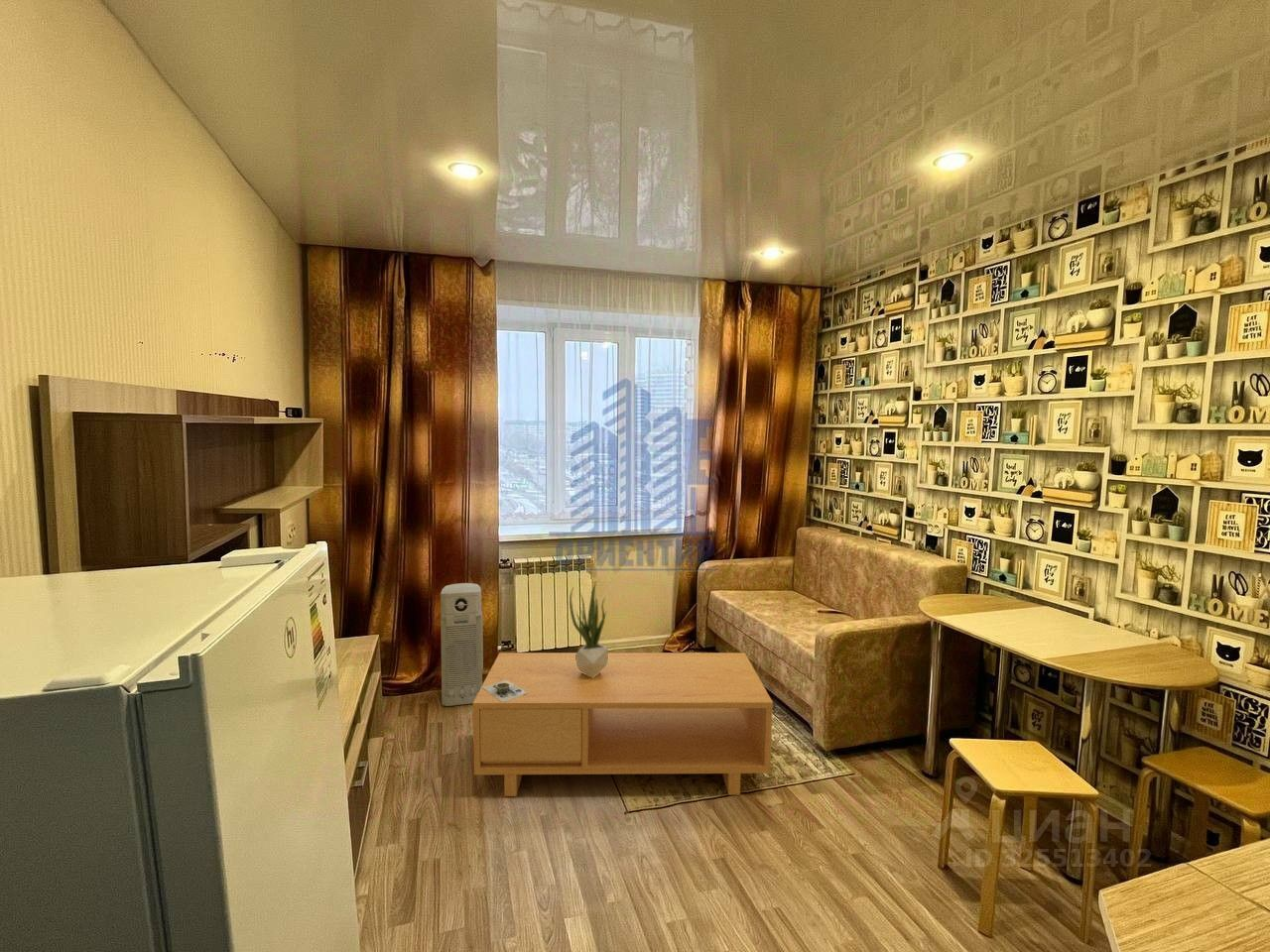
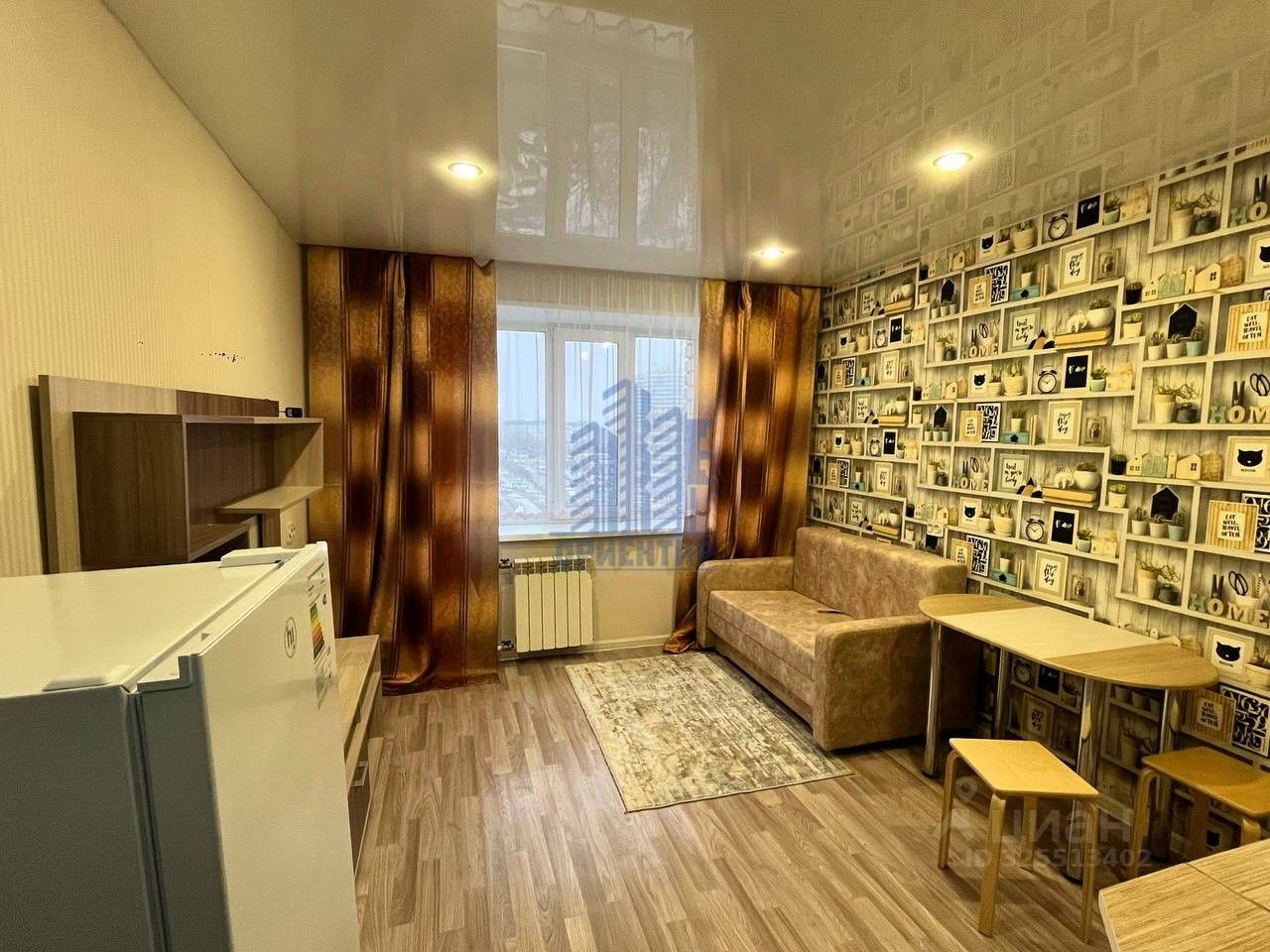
- potted plant (588, 630)
- decorative bowl (505, 686)
- air purifier (461, 640)
- coffee table (622, 718)
